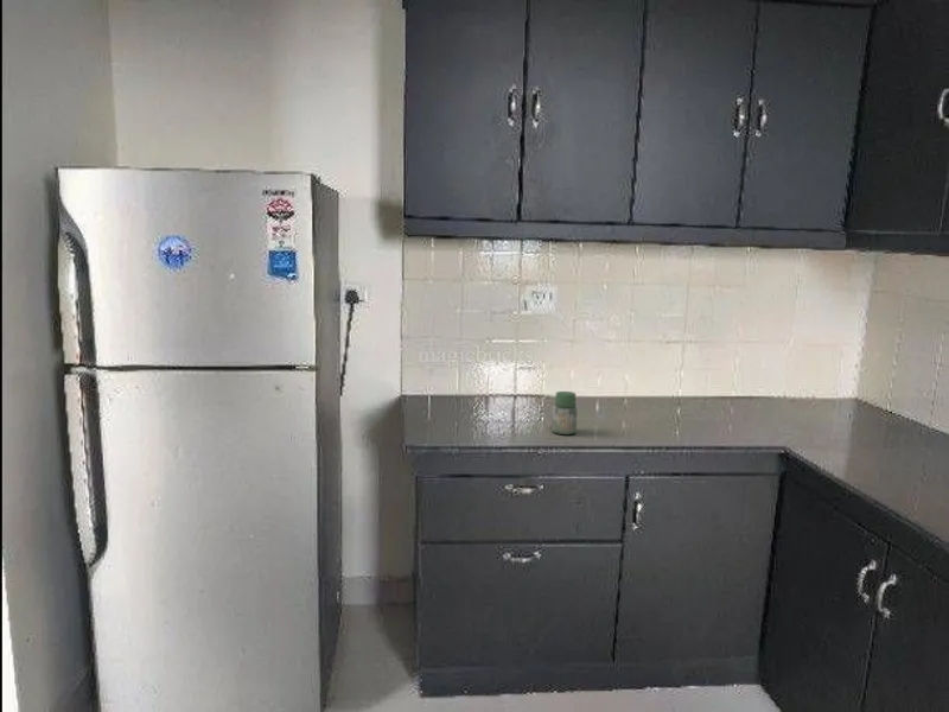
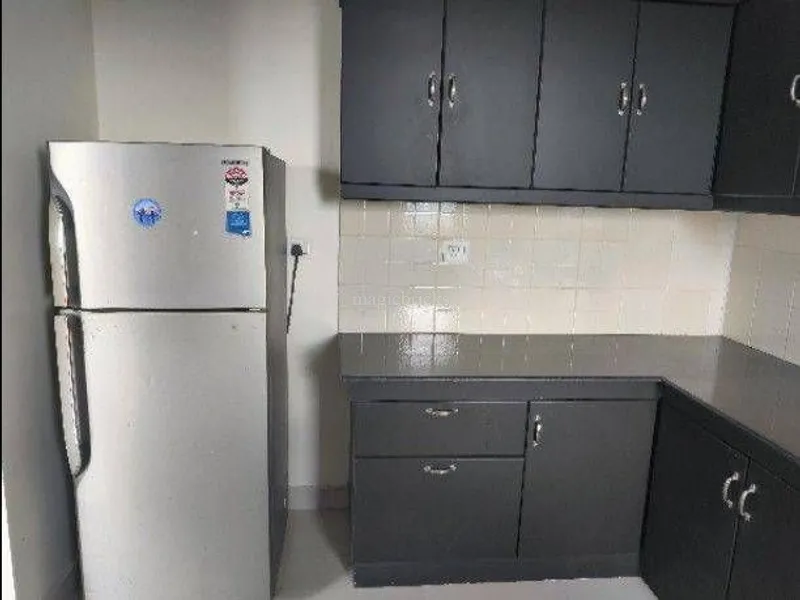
- jar (565, 412)
